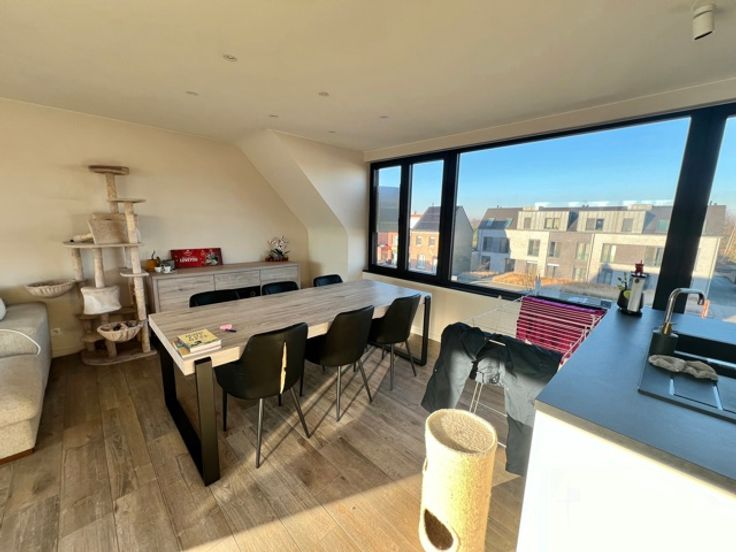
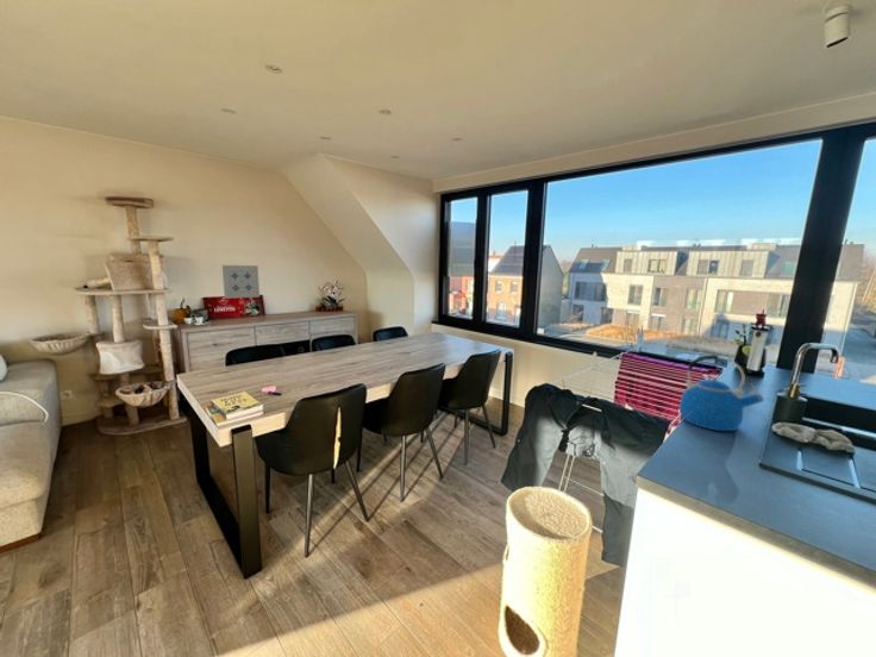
+ wall art (240, 281)
+ kettle (721, 389)
